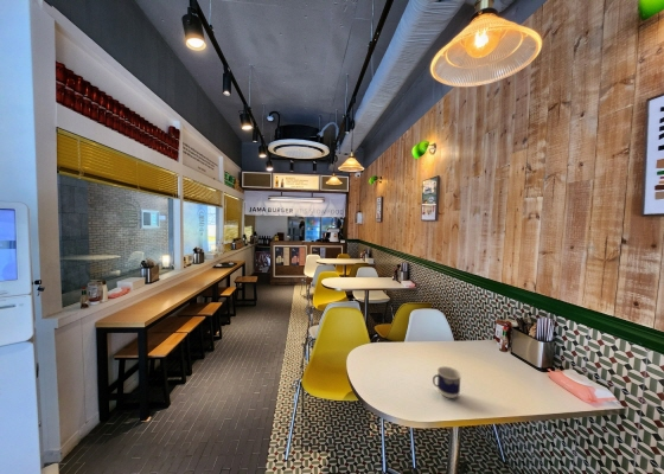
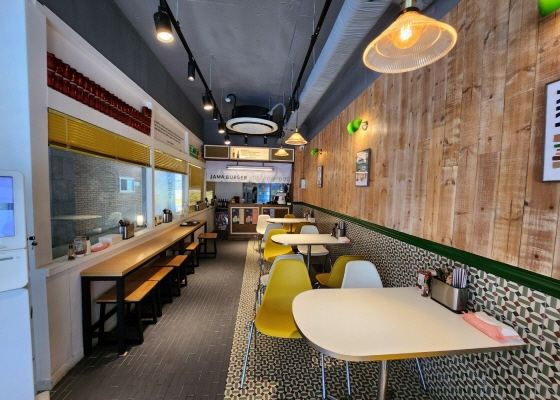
- cup (445, 383)
